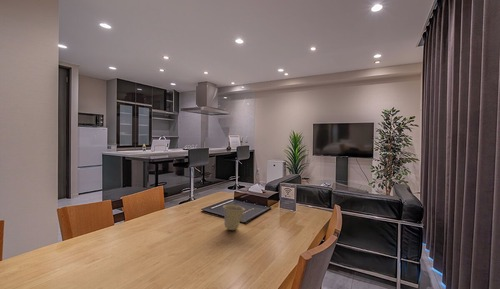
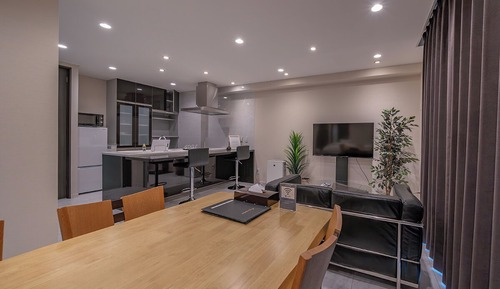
- cup (233, 217)
